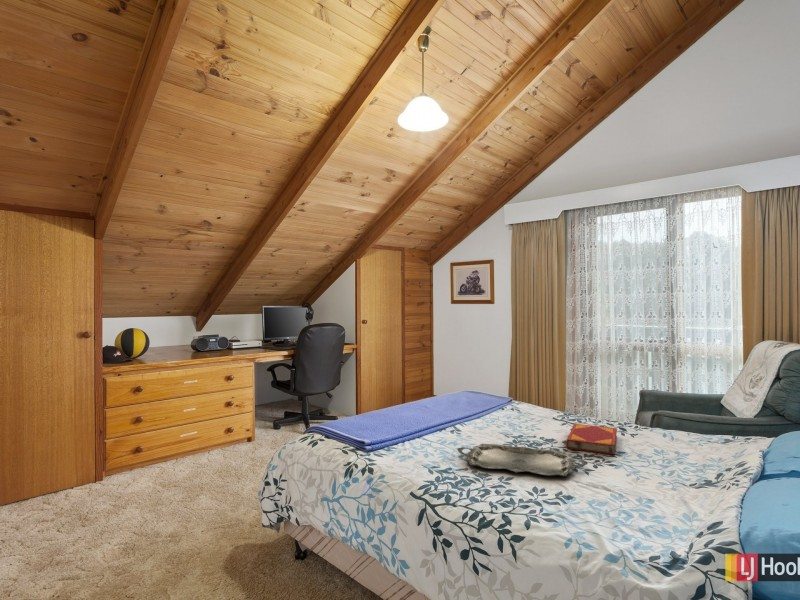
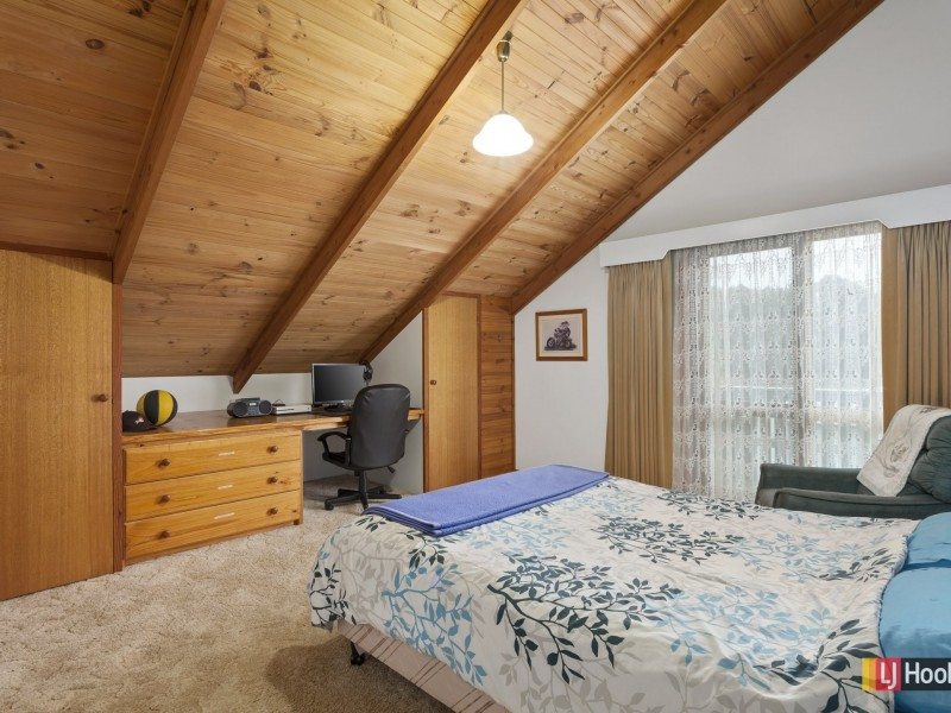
- hardback book (592, 437)
- serving tray (519, 458)
